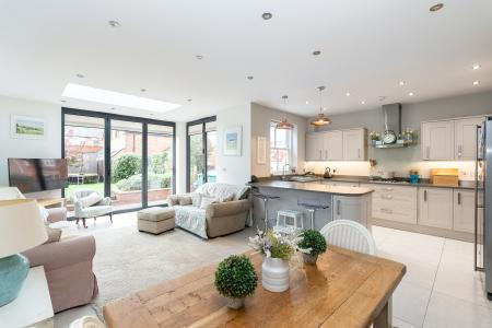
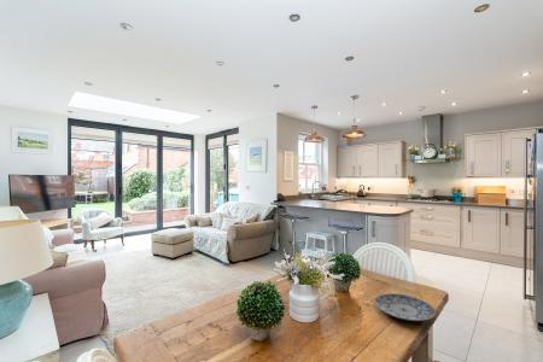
+ plate (403, 308)
